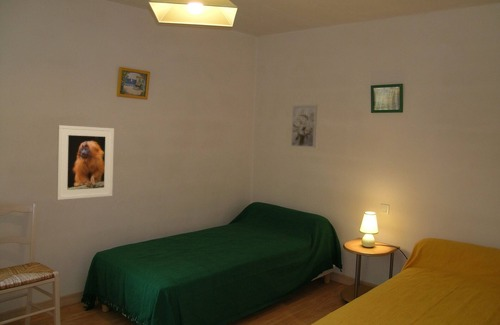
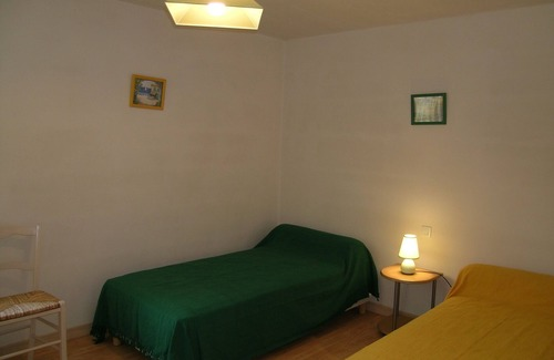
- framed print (86, 162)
- wall art (303, 126)
